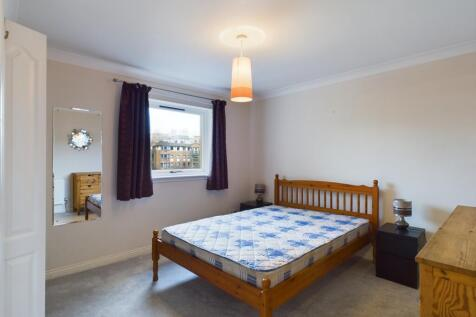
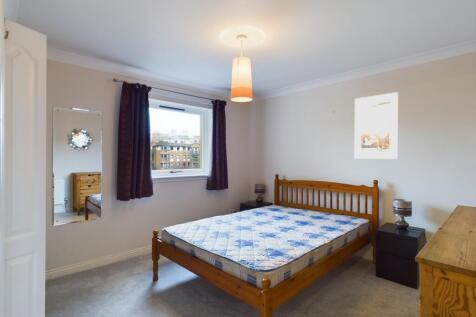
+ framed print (375, 127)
